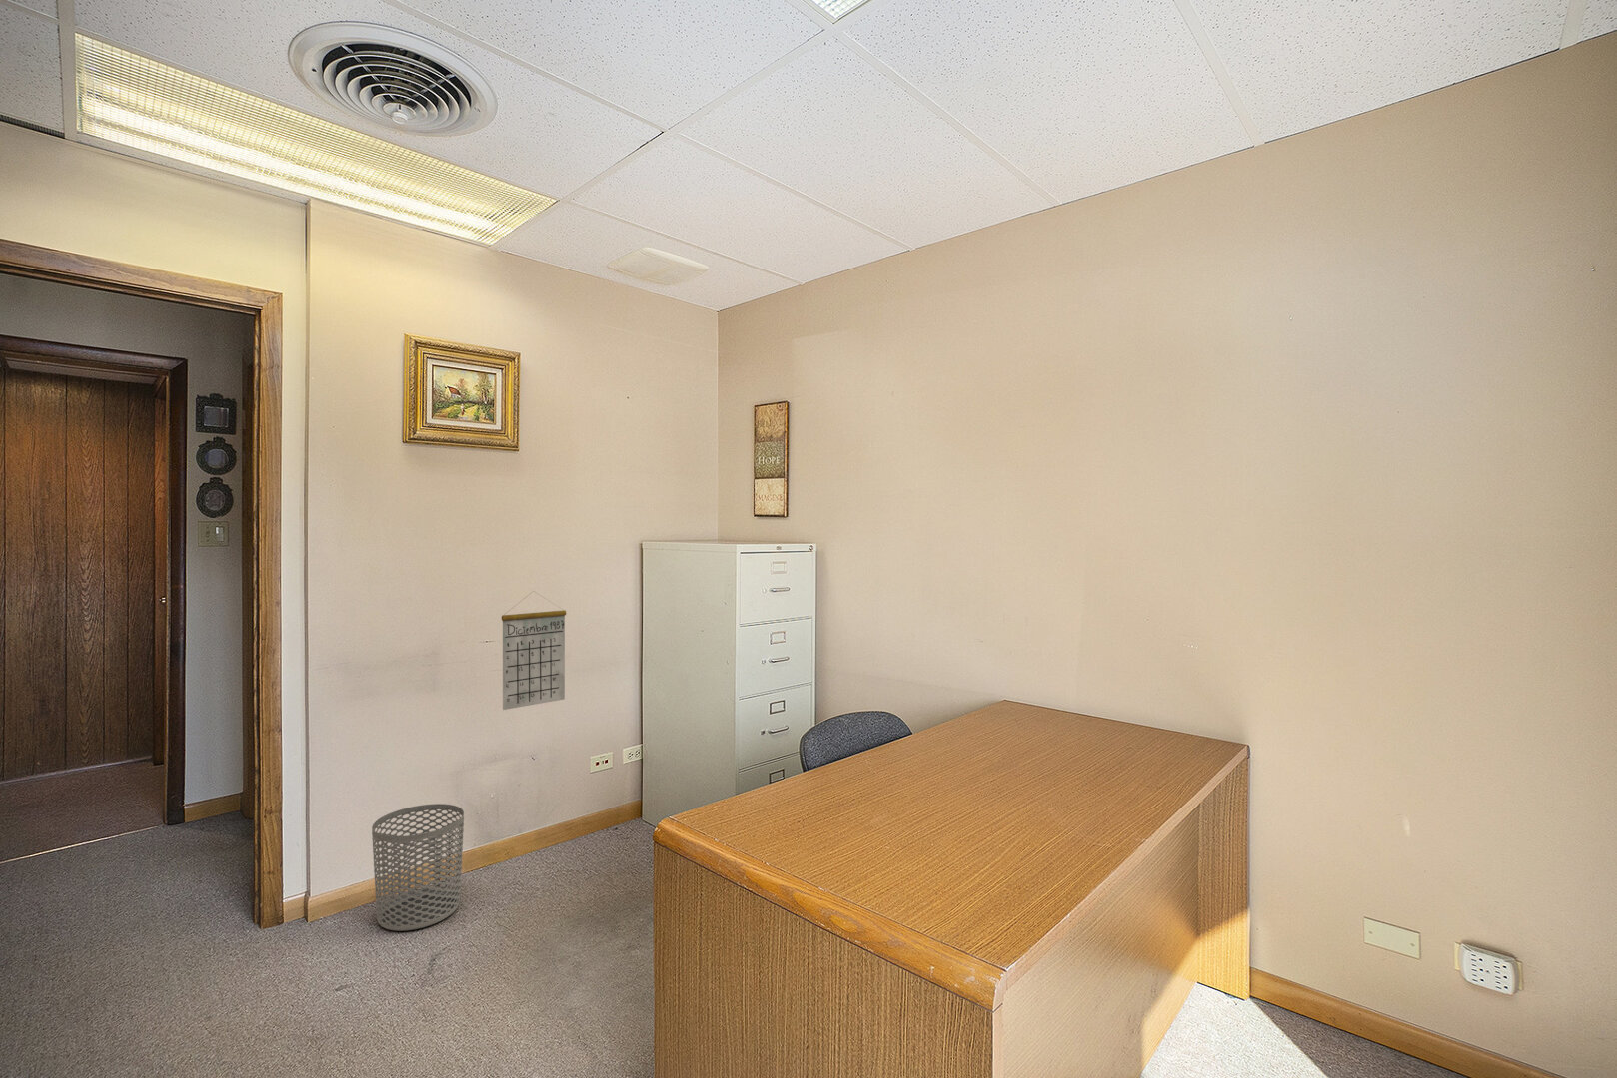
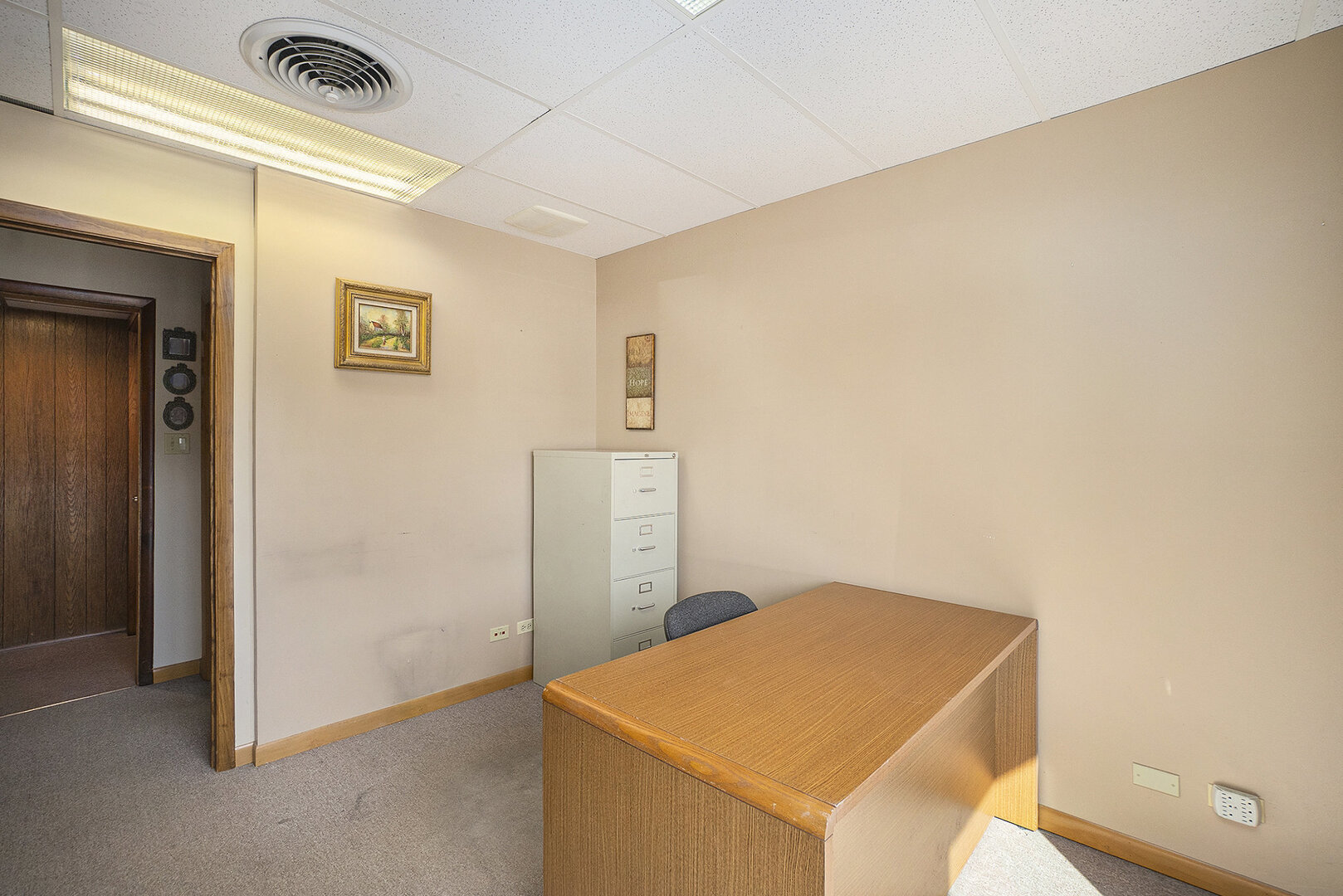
- waste bin (419, 865)
- calendar (533, 647)
